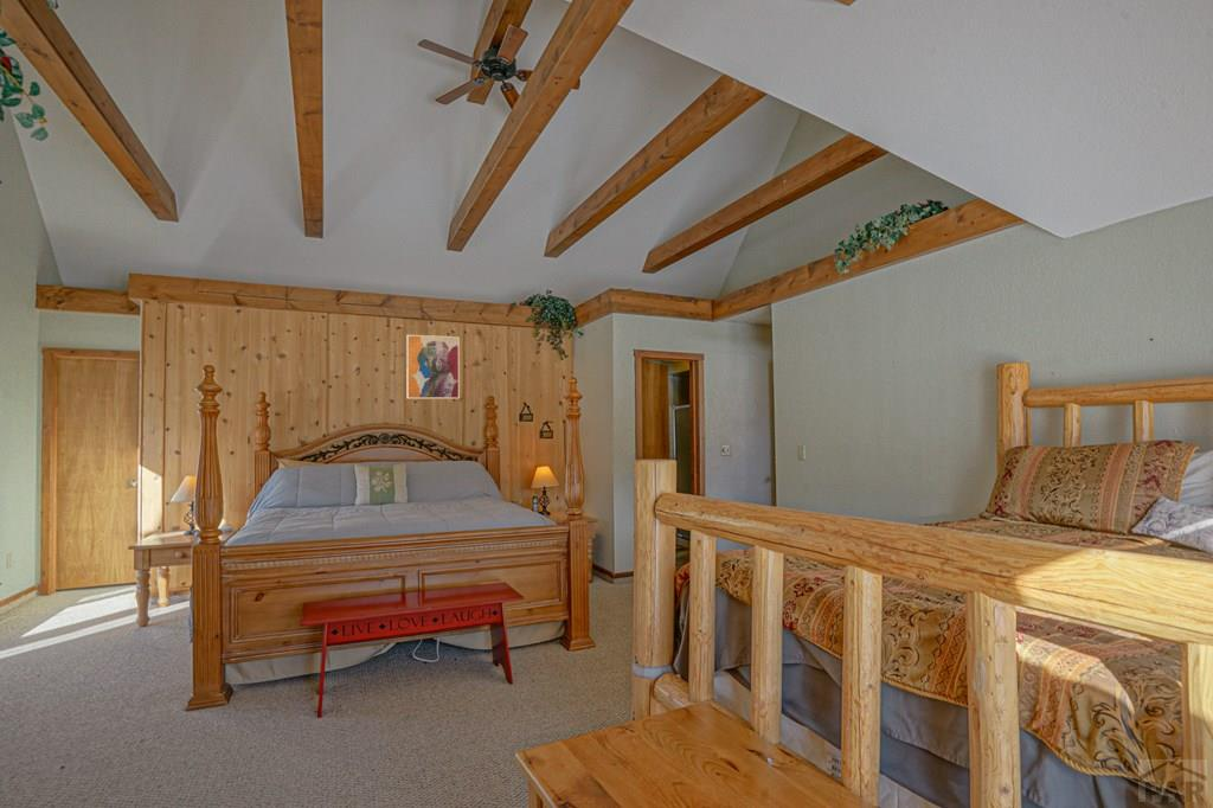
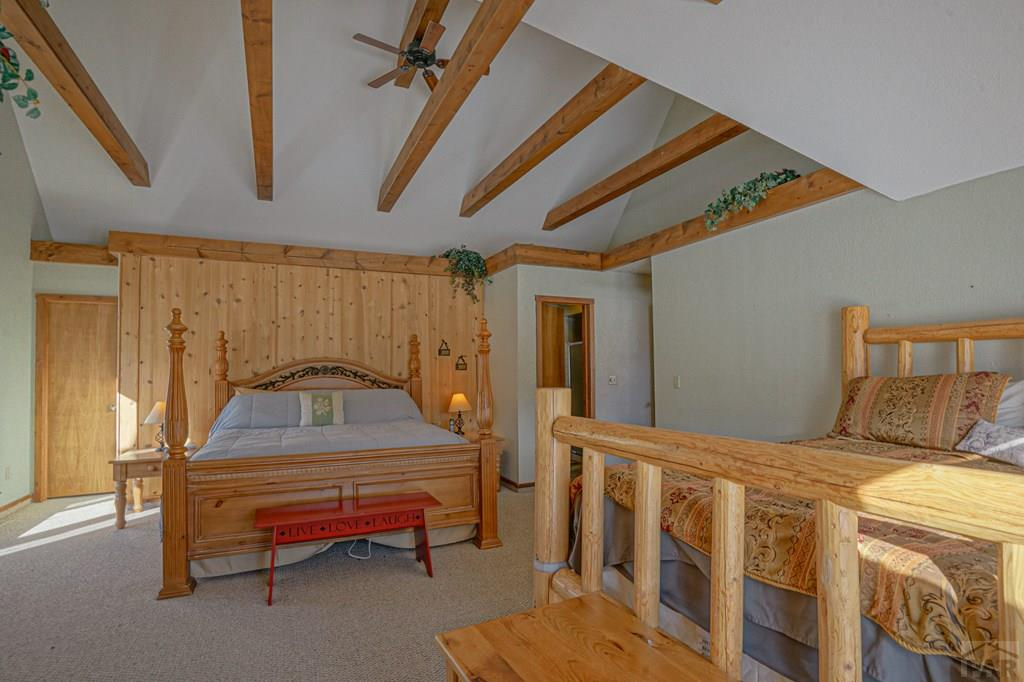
- wall art (432, 367)
